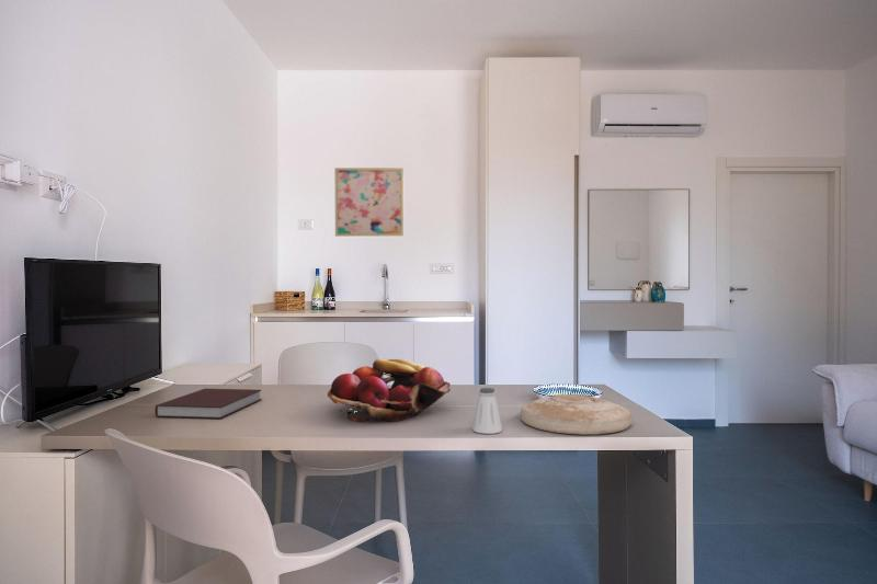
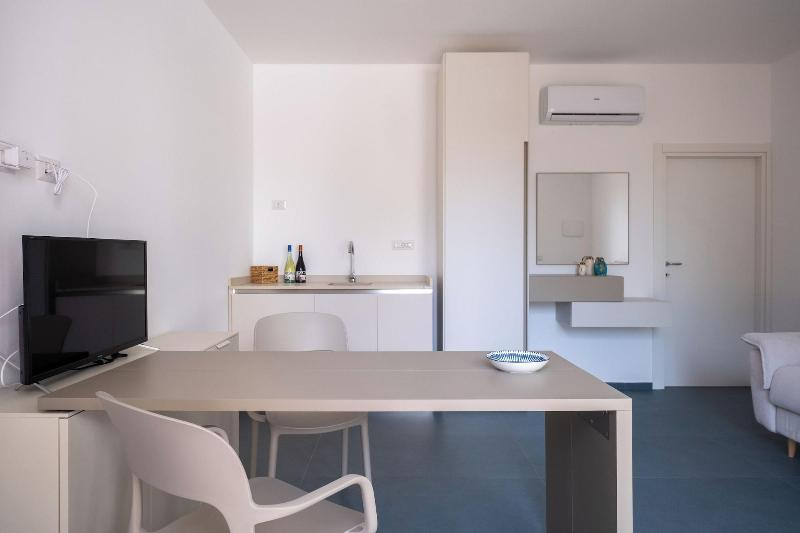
- plate (574, 409)
- notebook (212, 402)
- fruit basket (389, 388)
- wall art (369, 202)
- saltshaker (487, 409)
